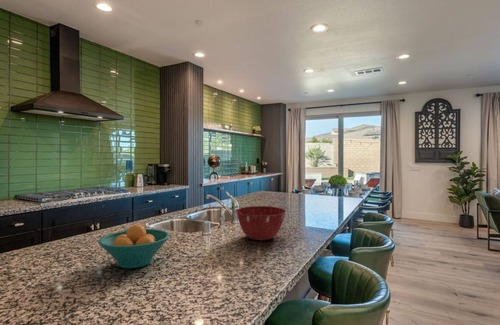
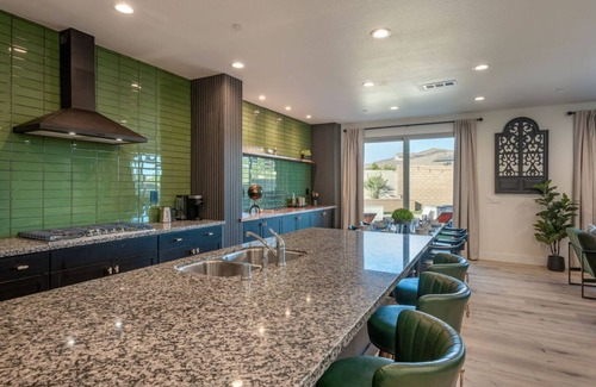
- mixing bowl (260, 223)
- fruit bowl (135, 244)
